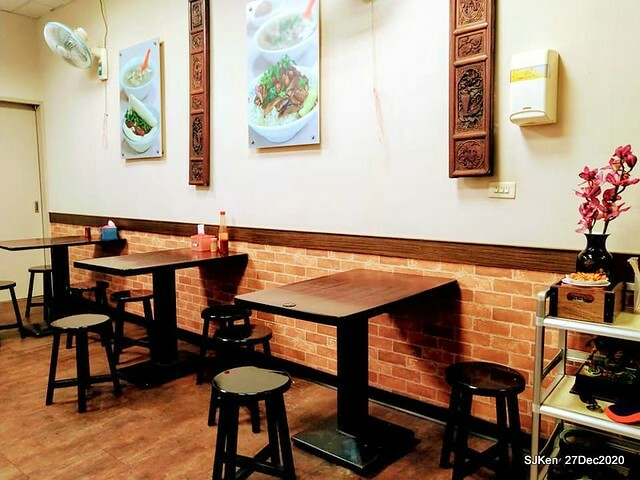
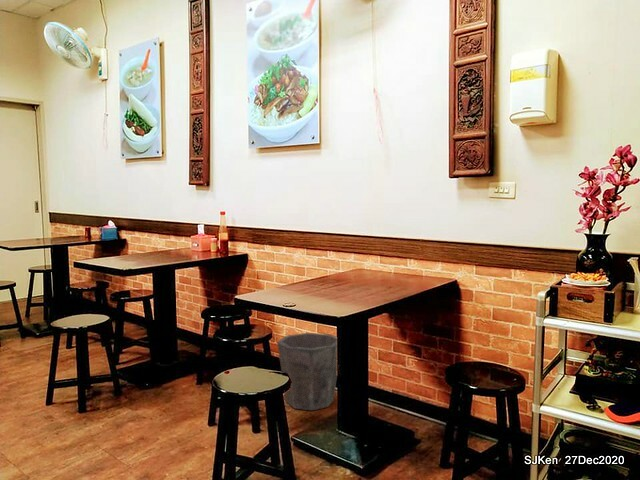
+ waste bin (309, 371)
